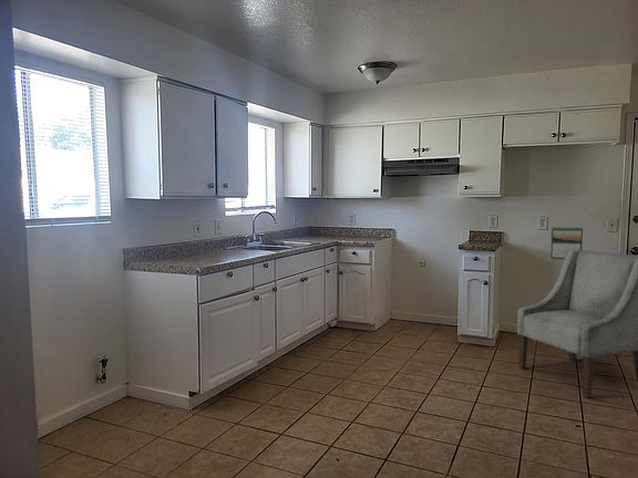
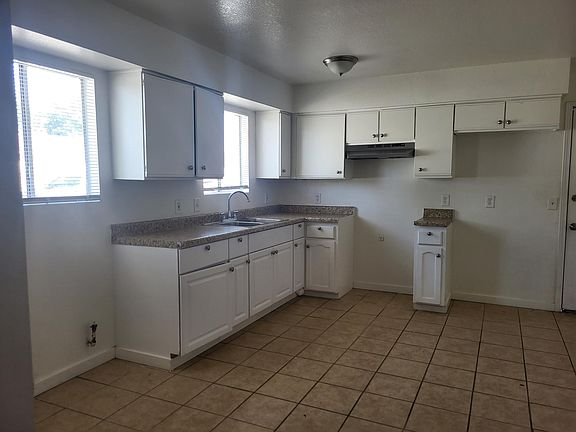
- chair (582, 315)
- calendar (566, 242)
